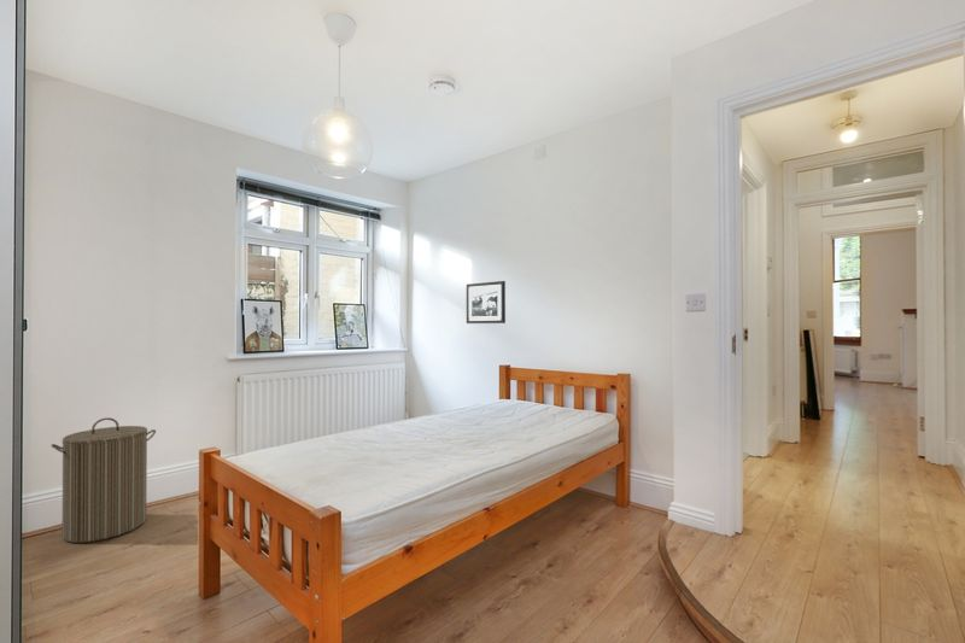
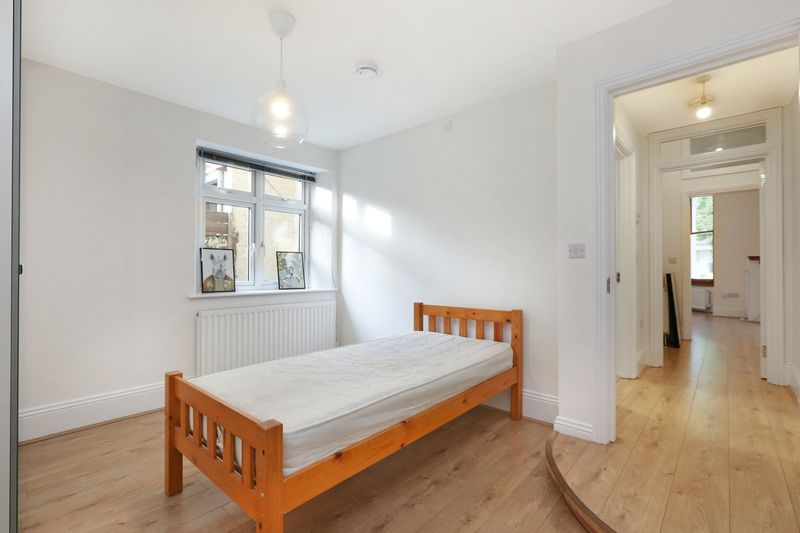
- laundry hamper (106, 472)
- picture frame (485, 303)
